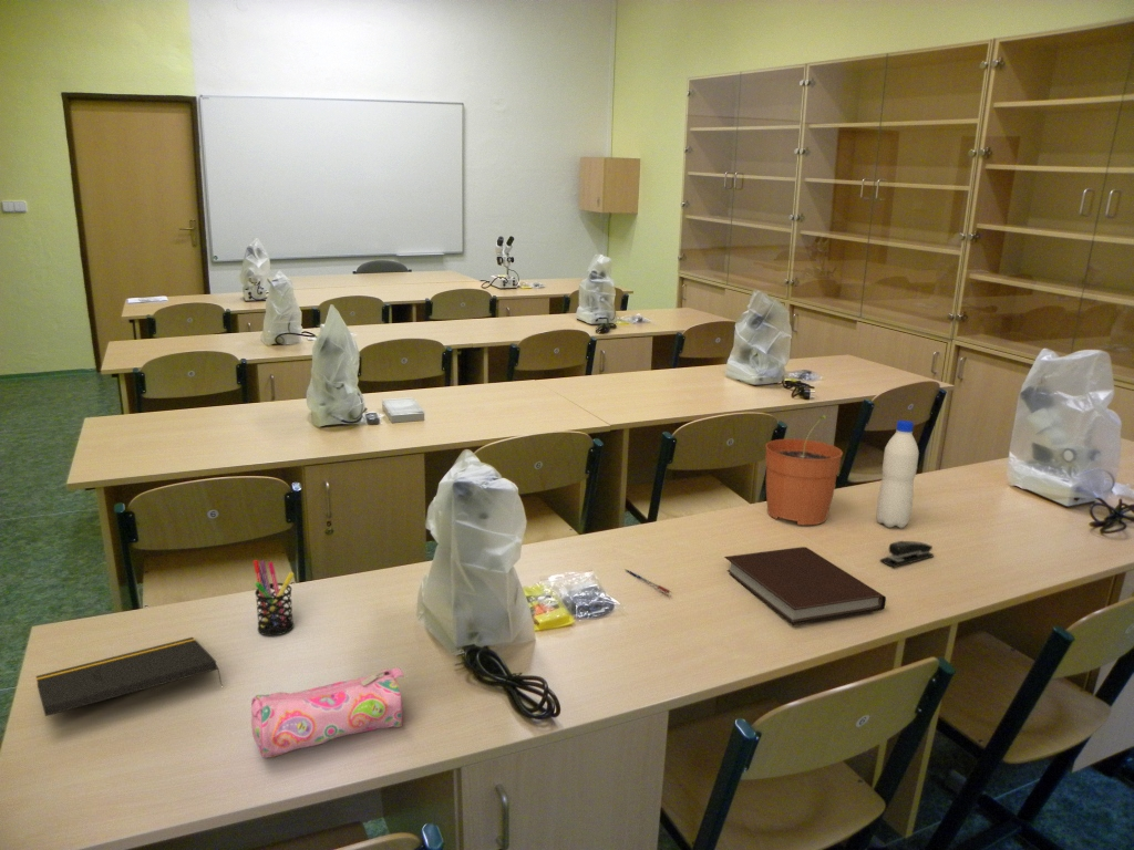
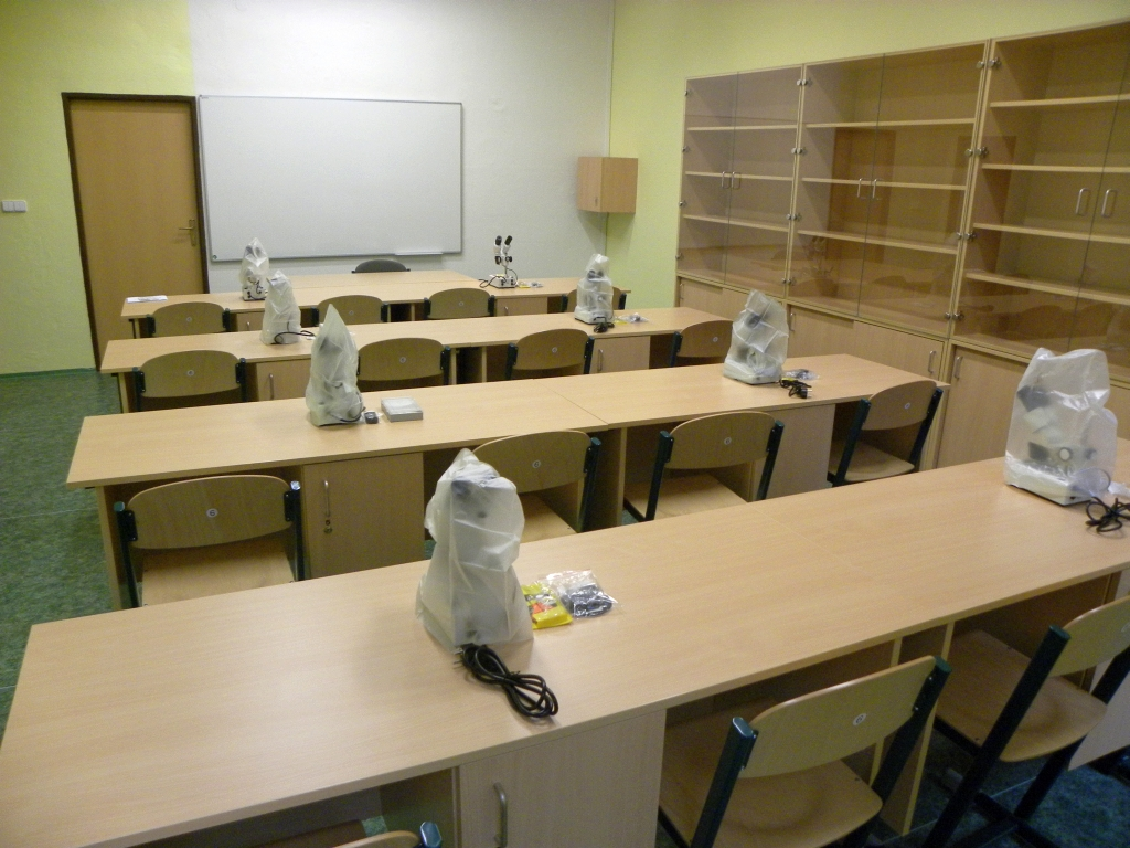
- plant pot (802, 465)
- stapler (908, 550)
- pencil case (330, 709)
- water bottle (898, 473)
- pen holder (269, 597)
- notebook (801, 582)
- pen (646, 580)
- notepad (126, 673)
